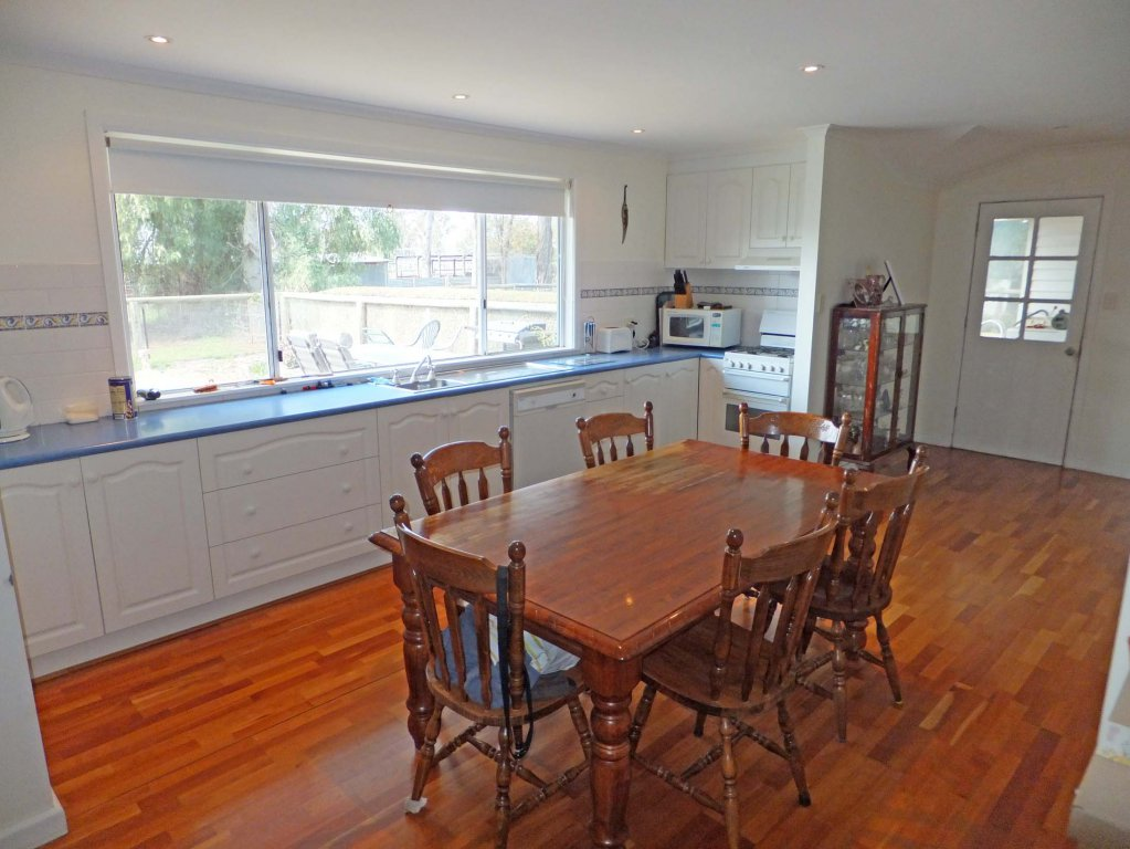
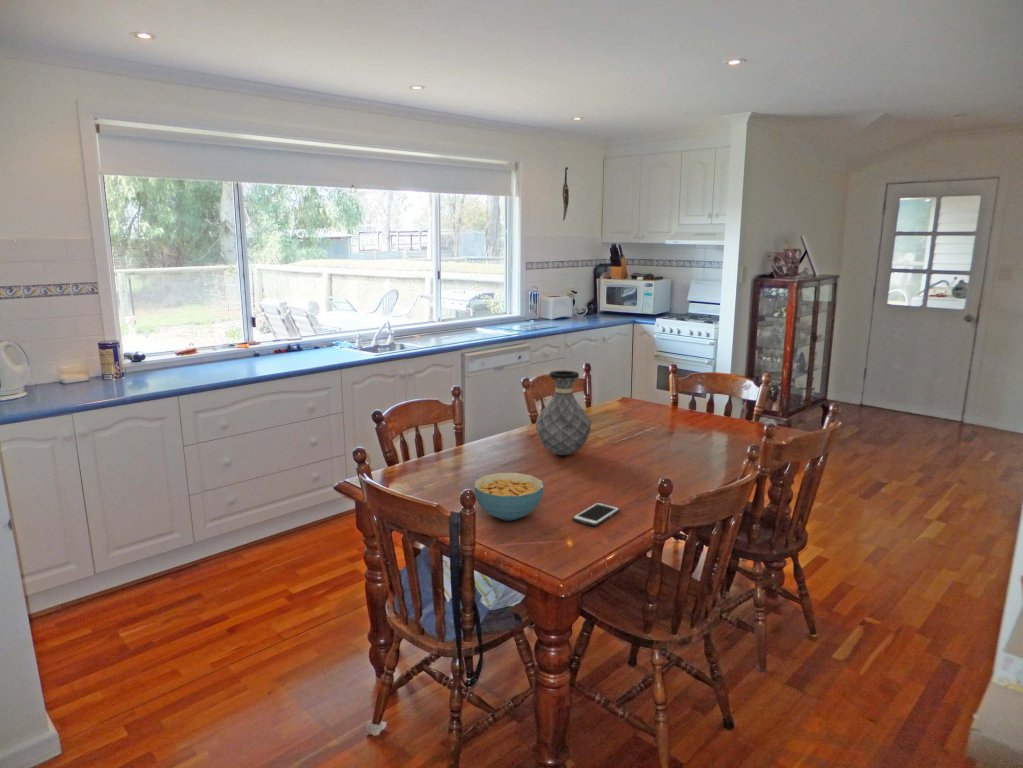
+ cell phone (596, 514)
+ cereal bowl (508, 500)
+ vase (563, 414)
